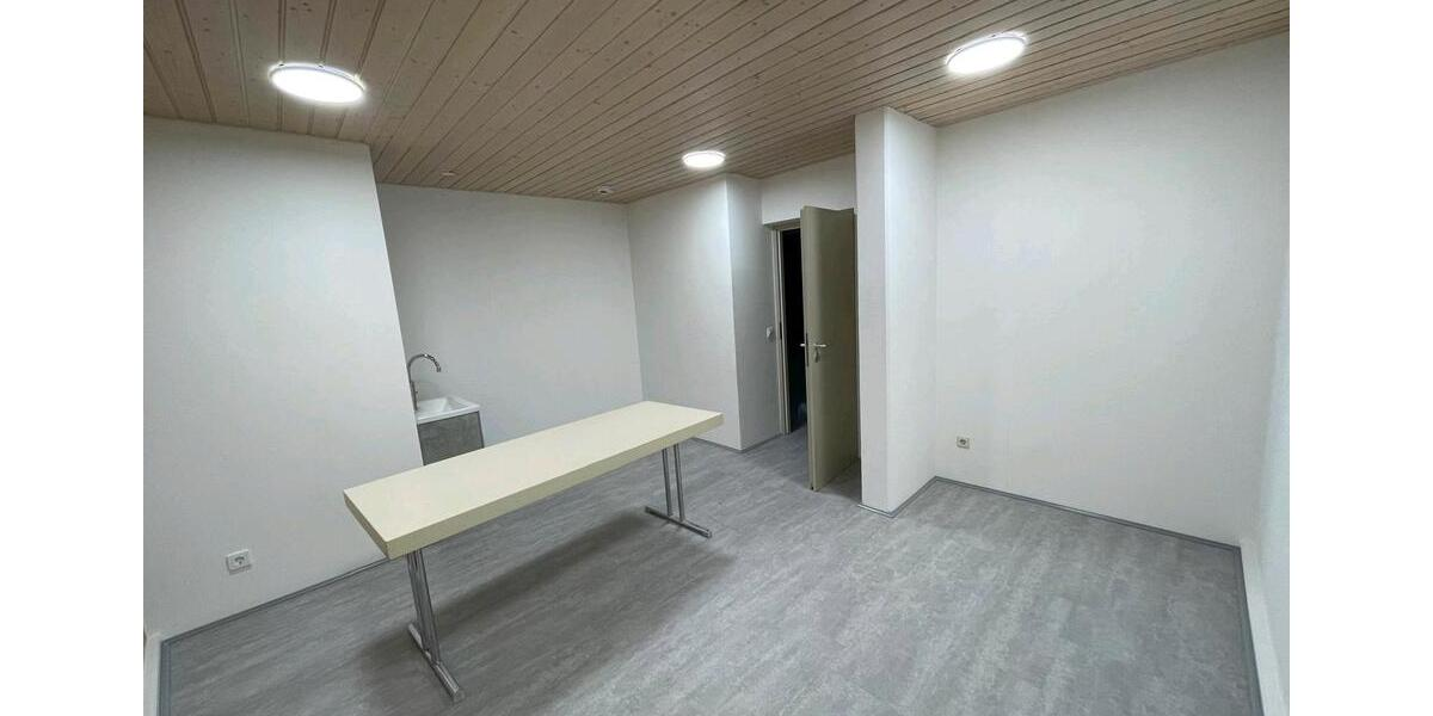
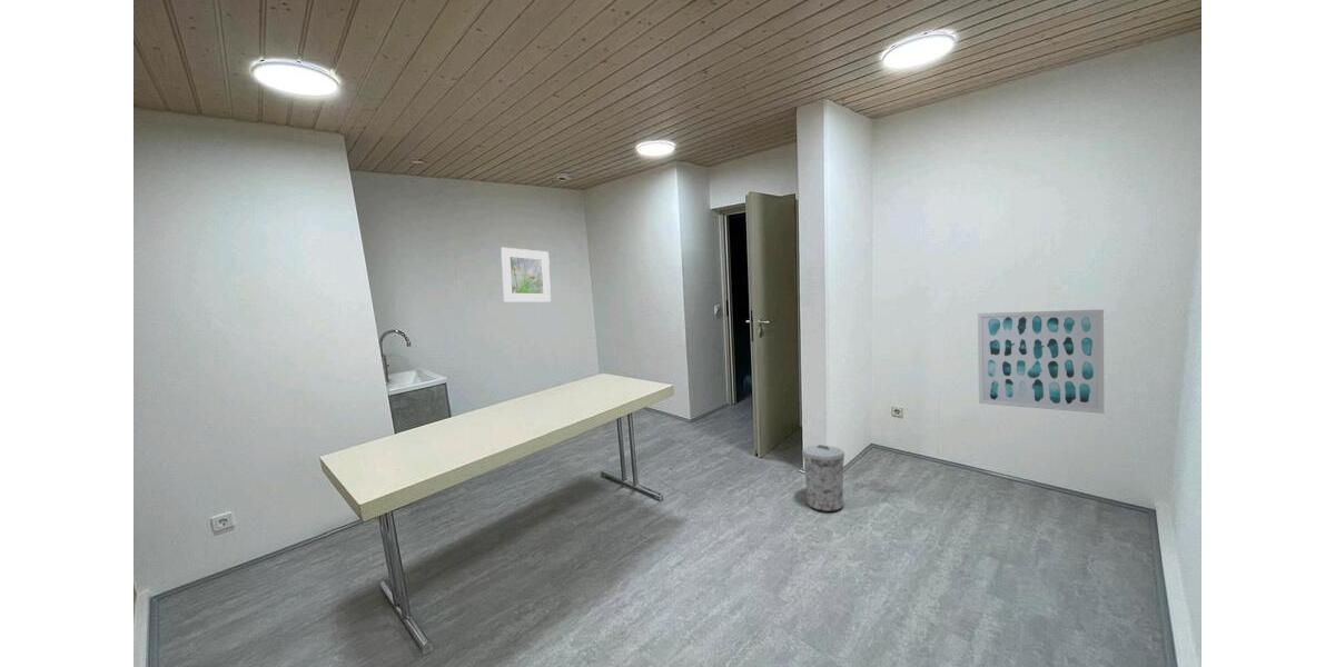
+ wall art (1036, 359)
+ trash can (823, 475)
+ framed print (526, 276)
